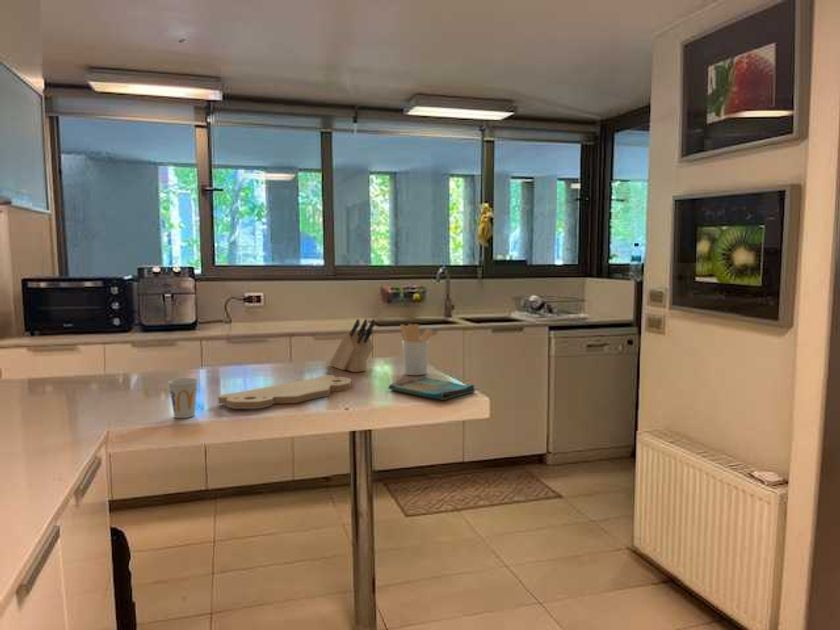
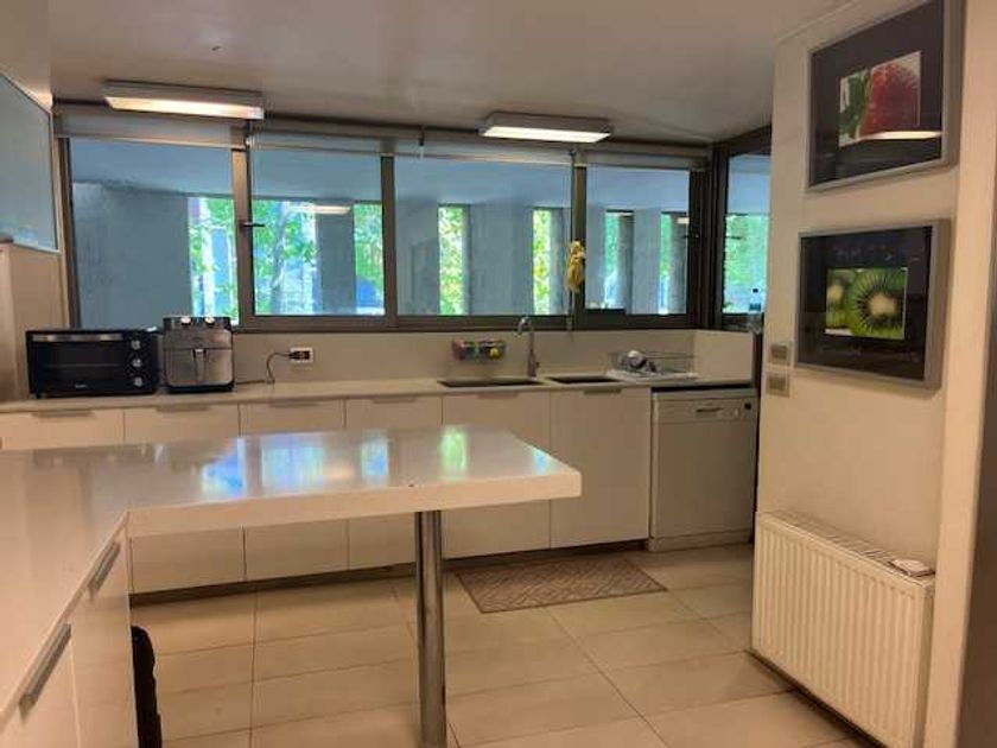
- cup (183, 398)
- knife block (353, 343)
- utensil holder (413, 347)
- cutting board (294, 391)
- dish towel (431, 387)
